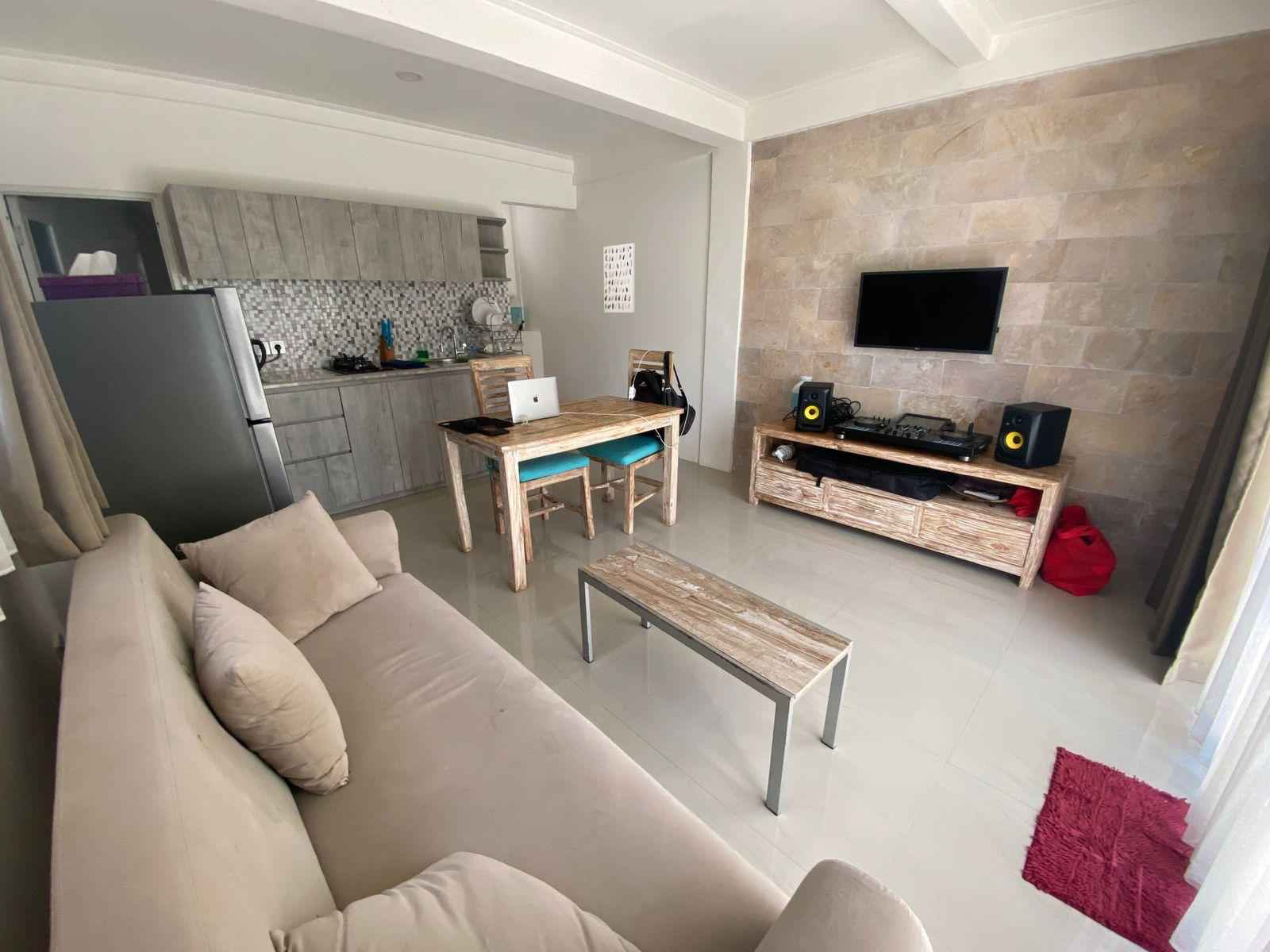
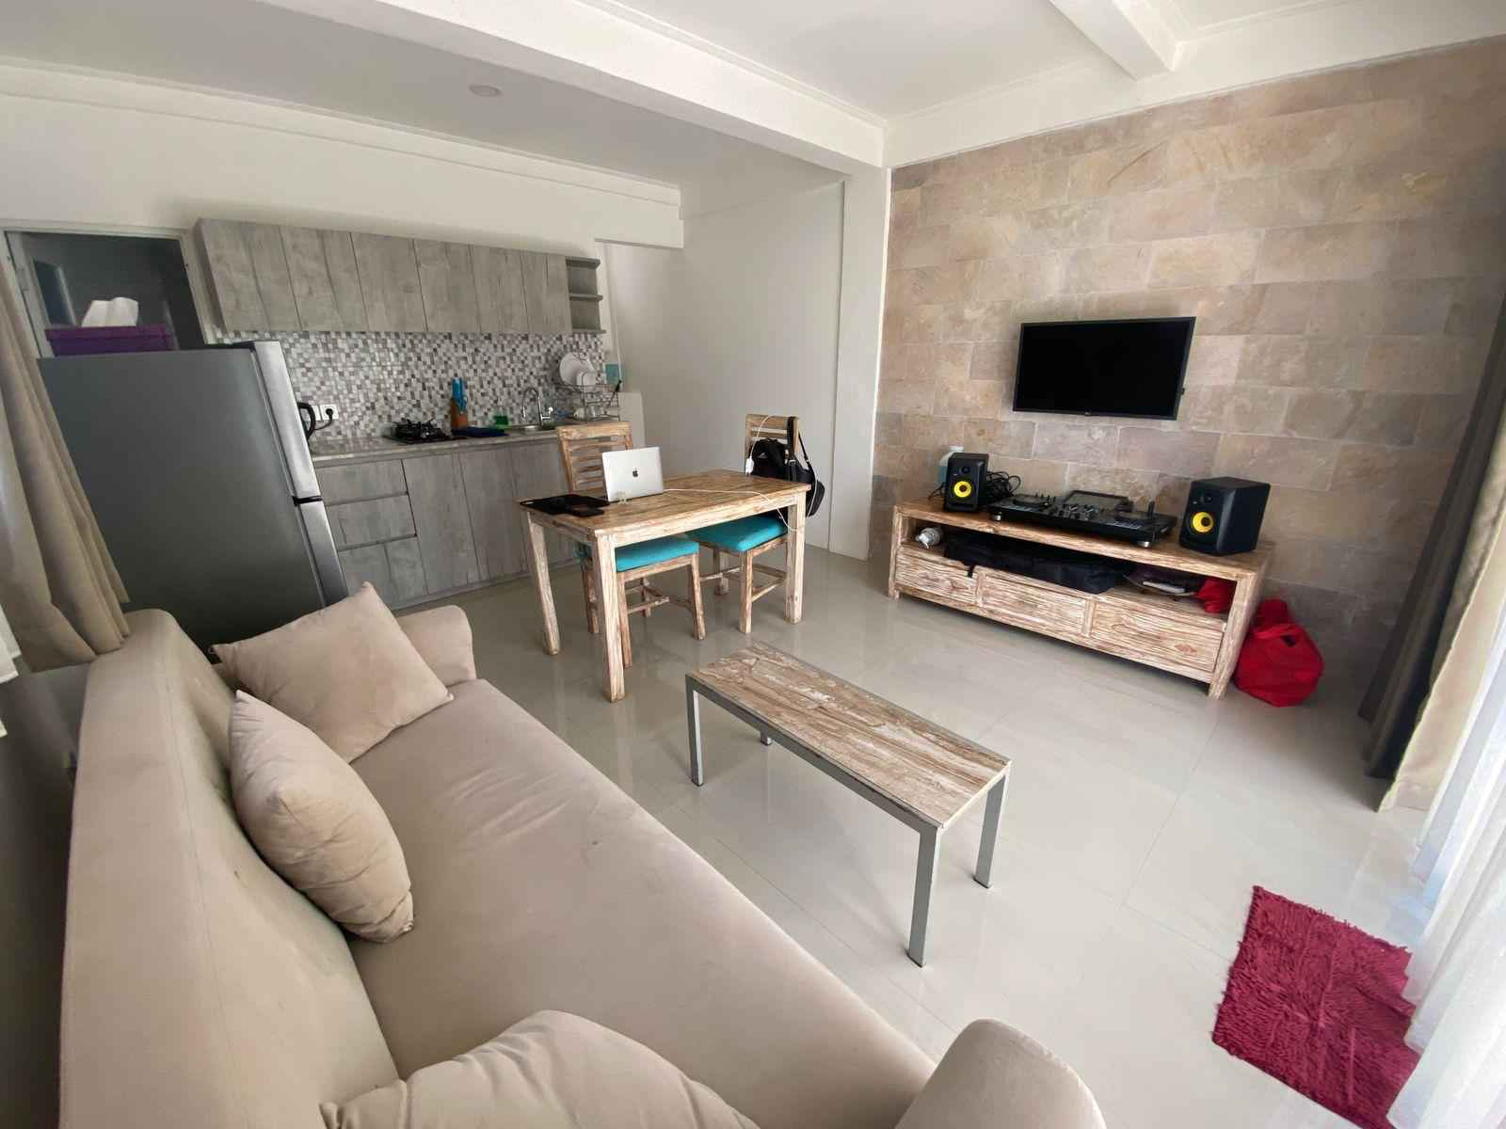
- wall art (618, 279)
